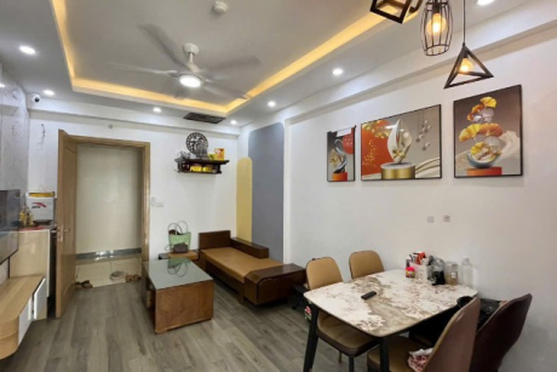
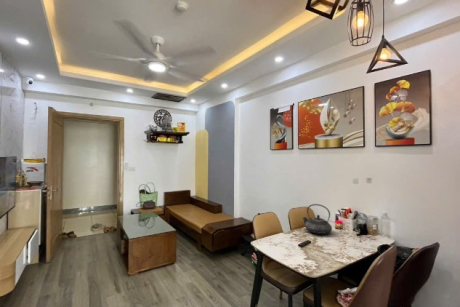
+ teapot (316, 218)
